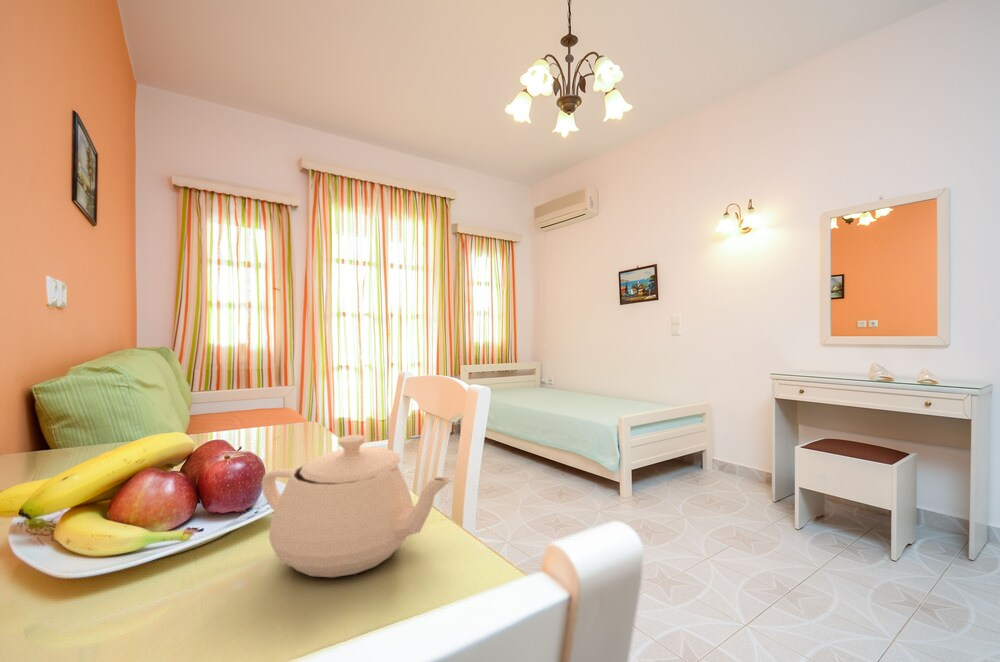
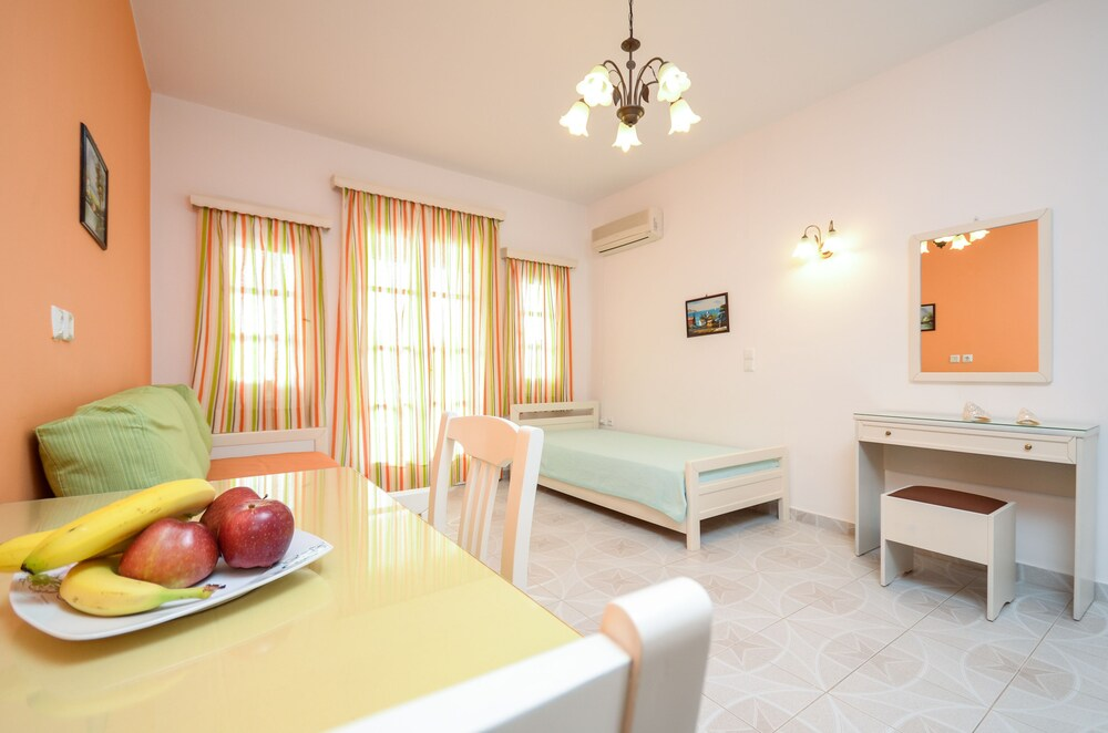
- teapot (352, 496)
